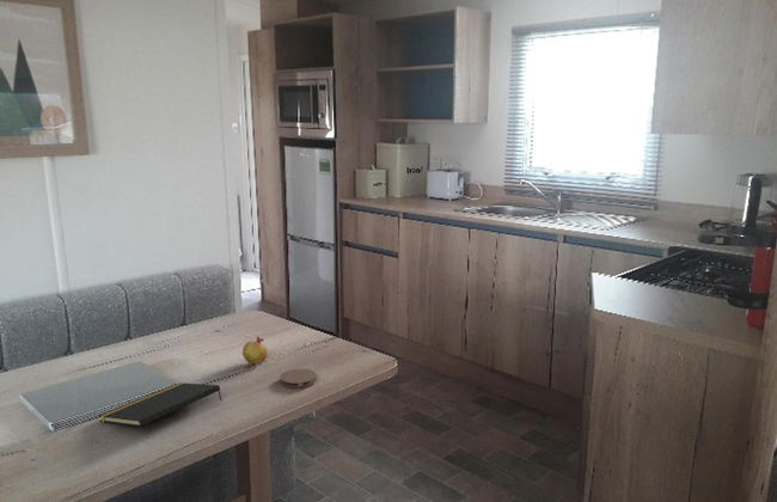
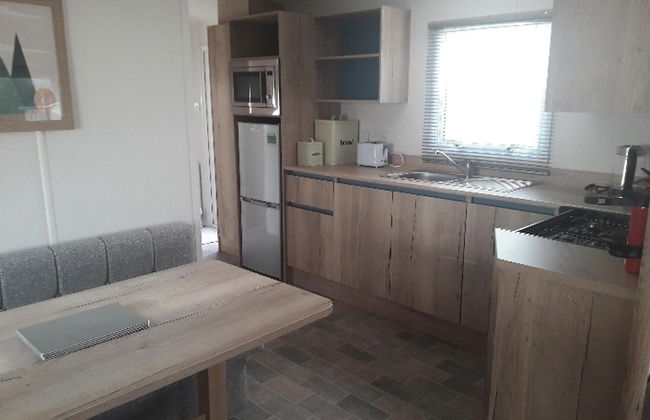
- notepad (160, 402)
- coaster (298, 378)
- fruit (255, 350)
